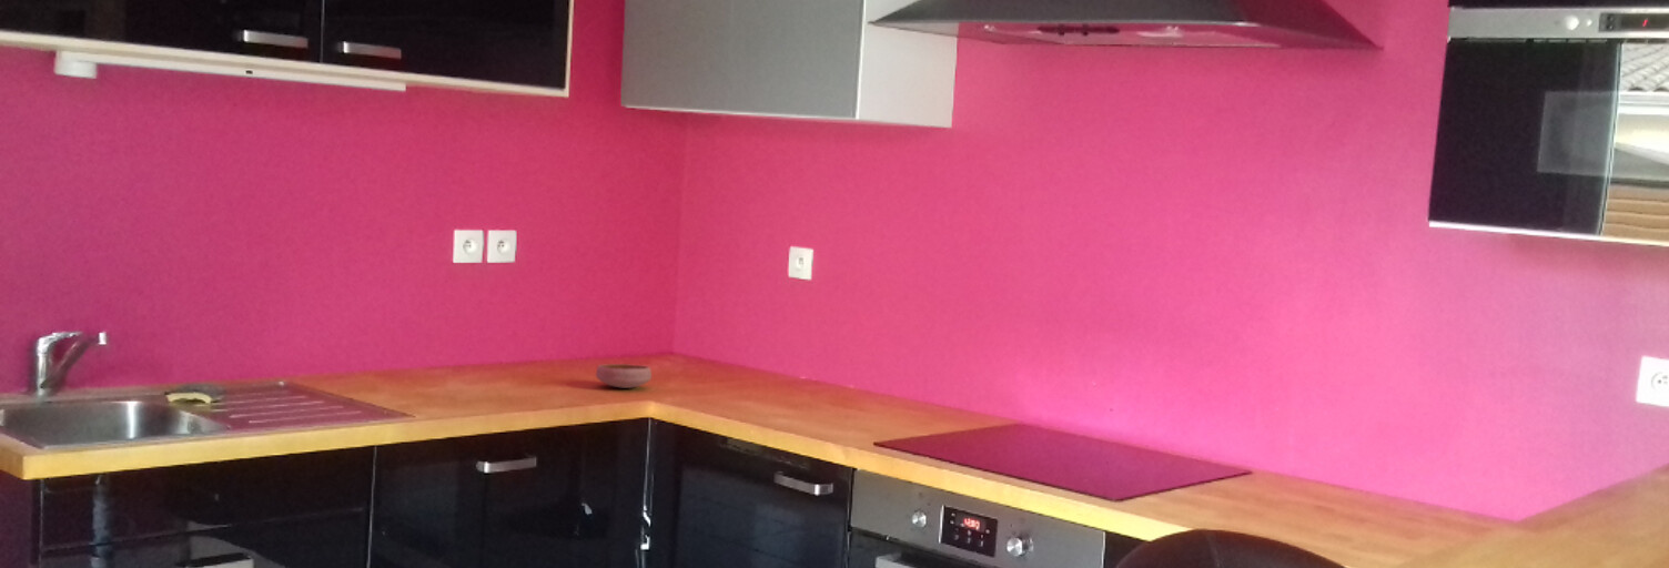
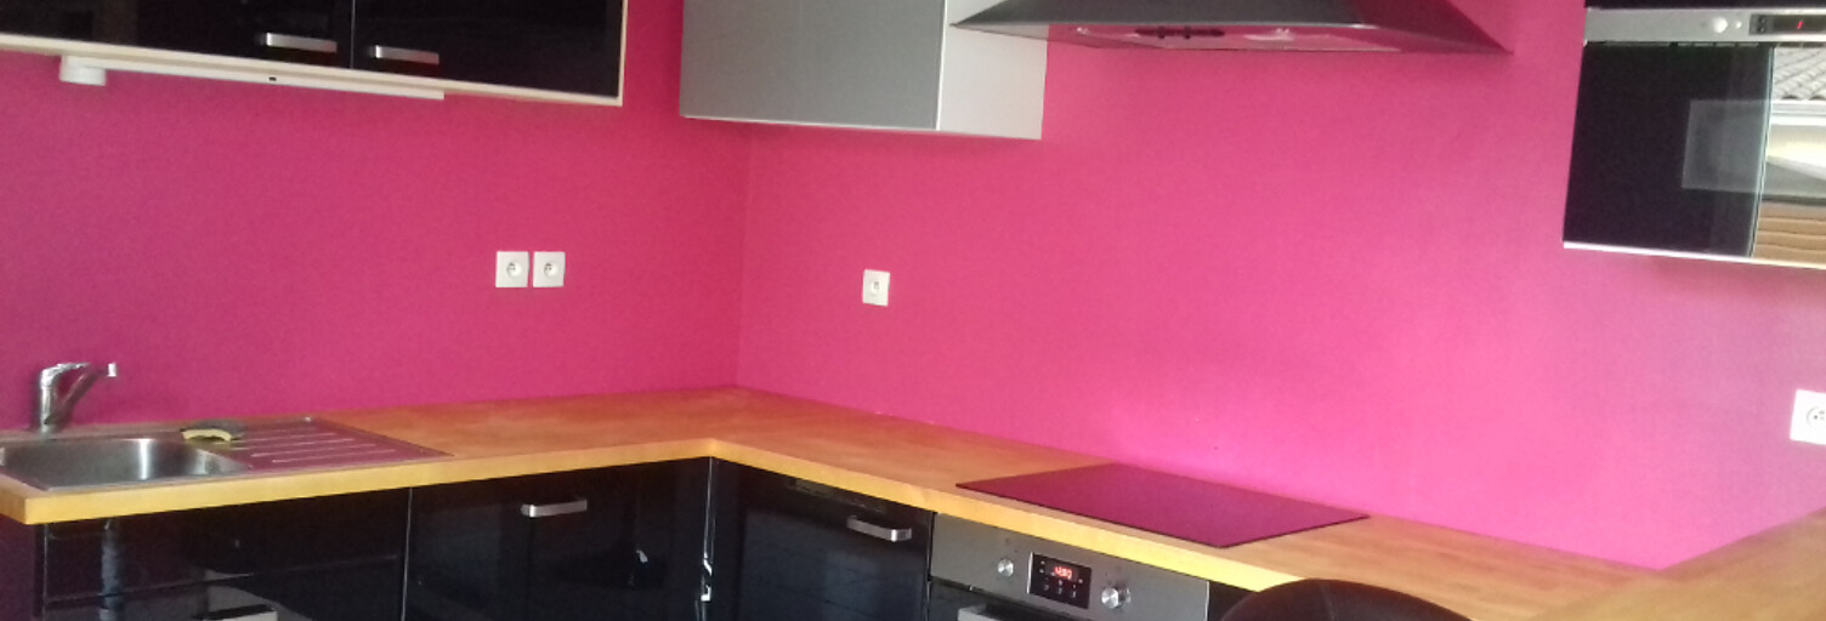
- bowl (624, 376)
